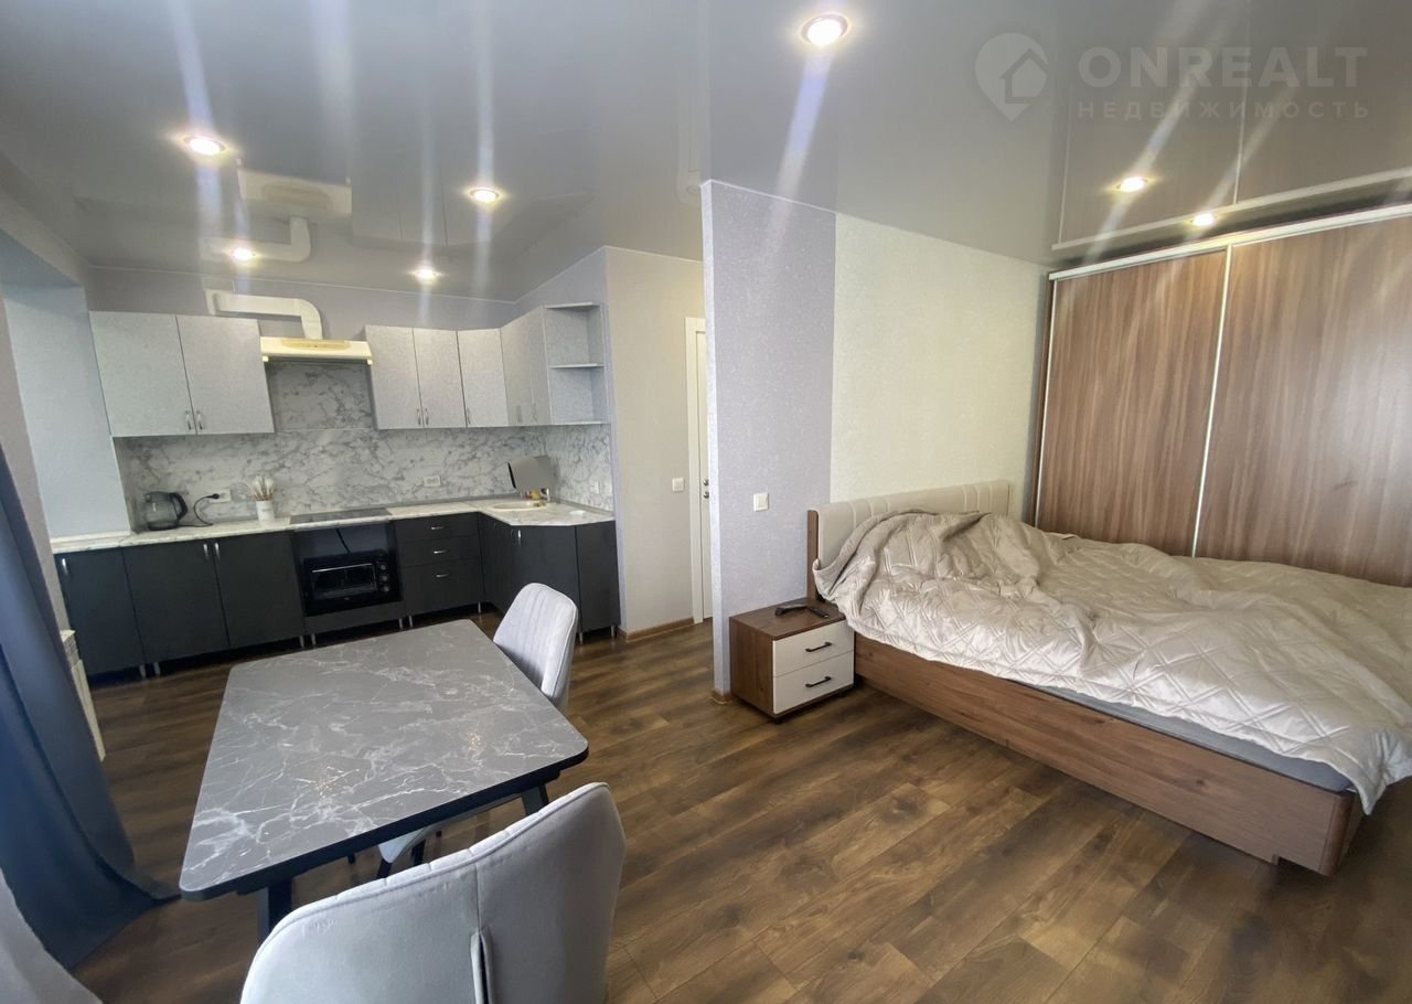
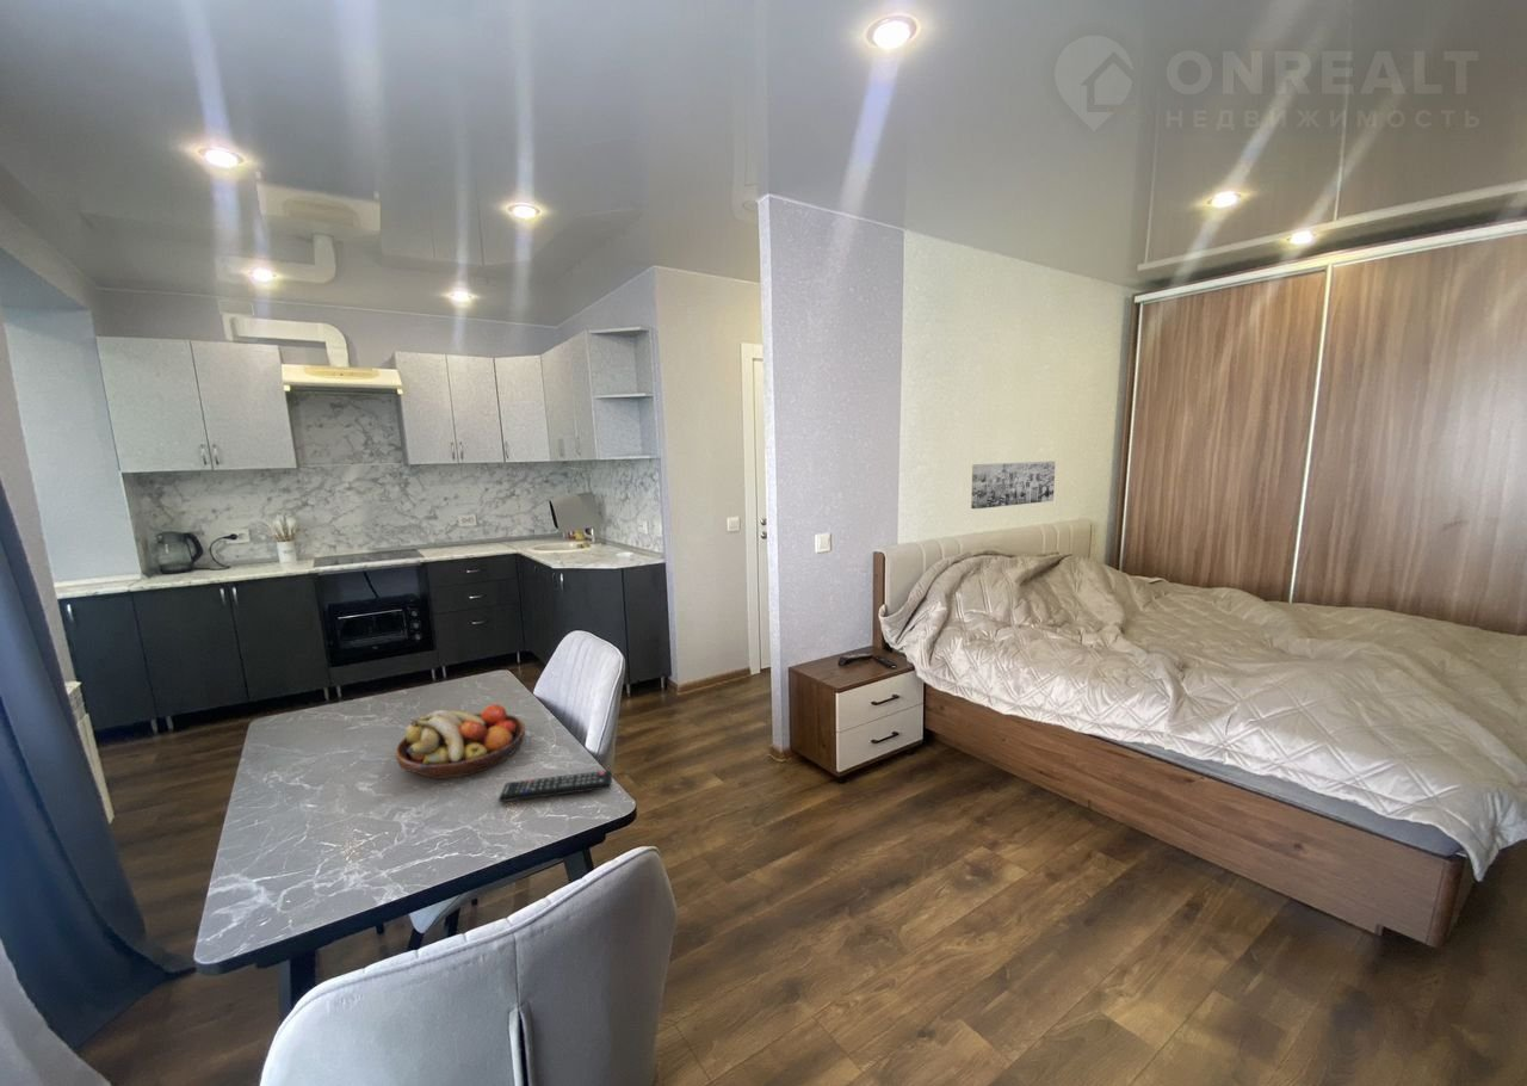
+ wall art (1015, 483)
+ remote control (557, 786)
+ fruit bowl (462, 733)
